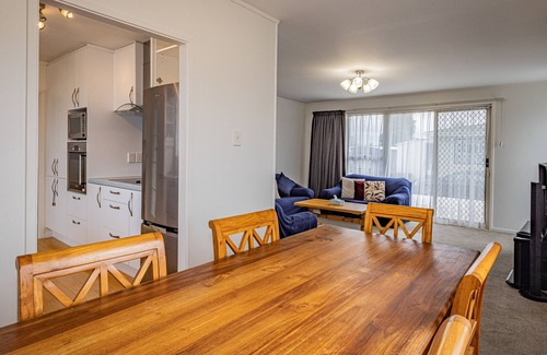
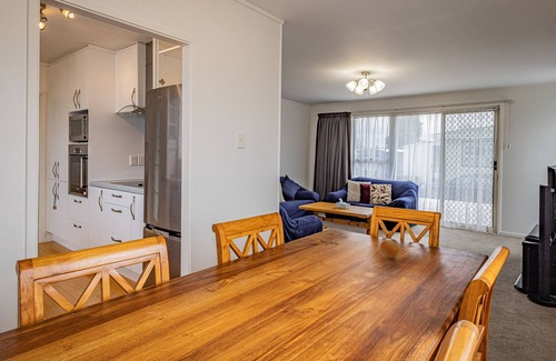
+ fruit (389, 249)
